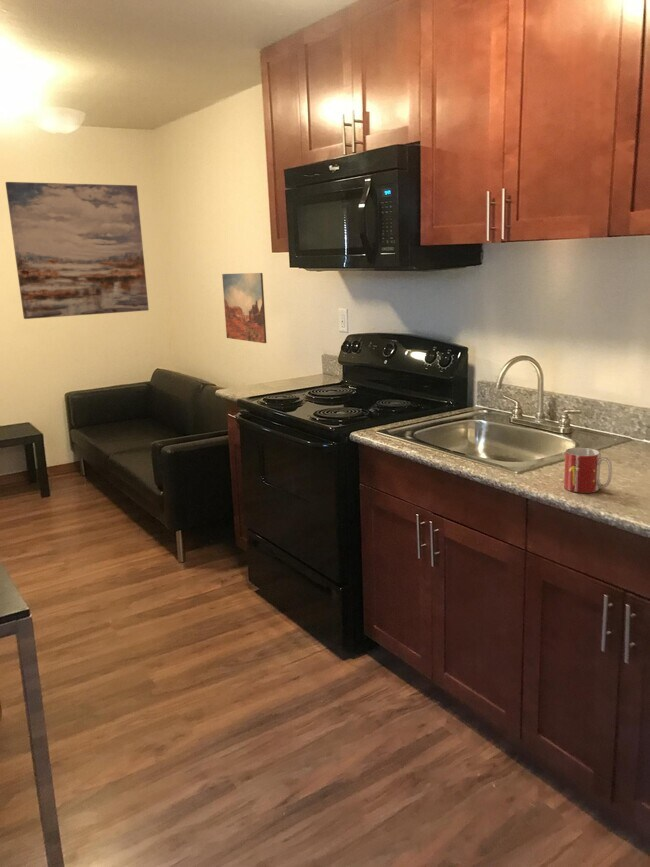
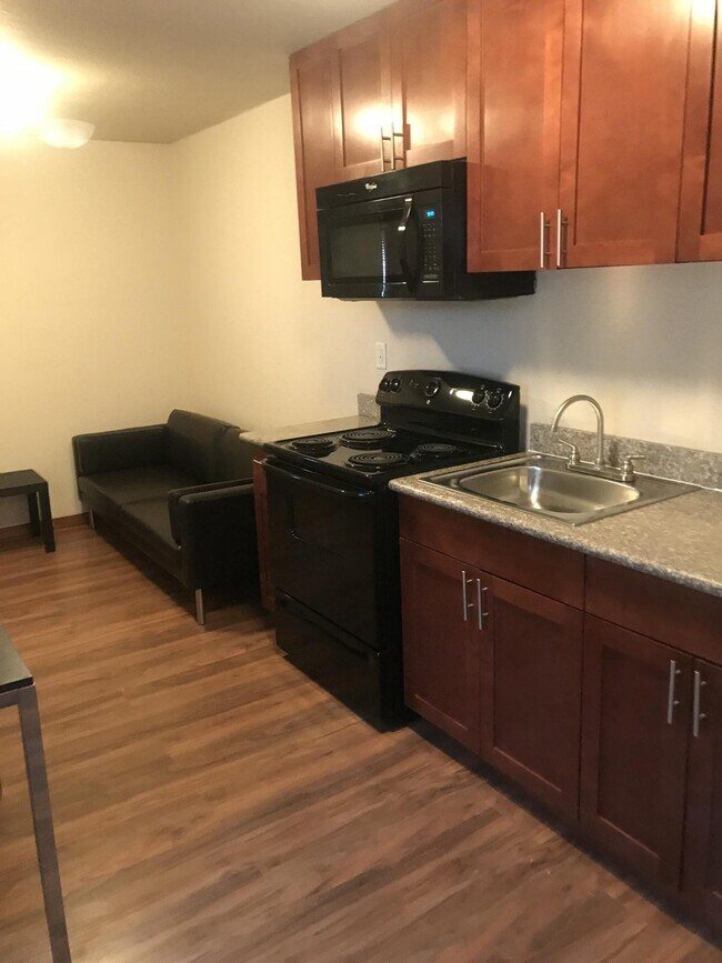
- wall art (243, 307)
- wall art (81, 250)
- mug (588, 470)
